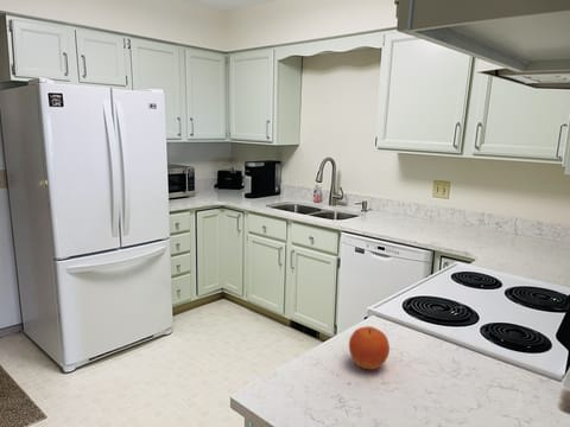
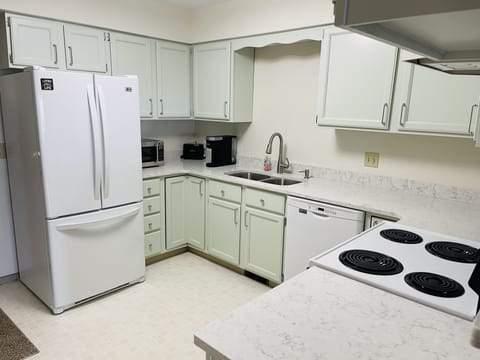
- fruit (368, 346)
